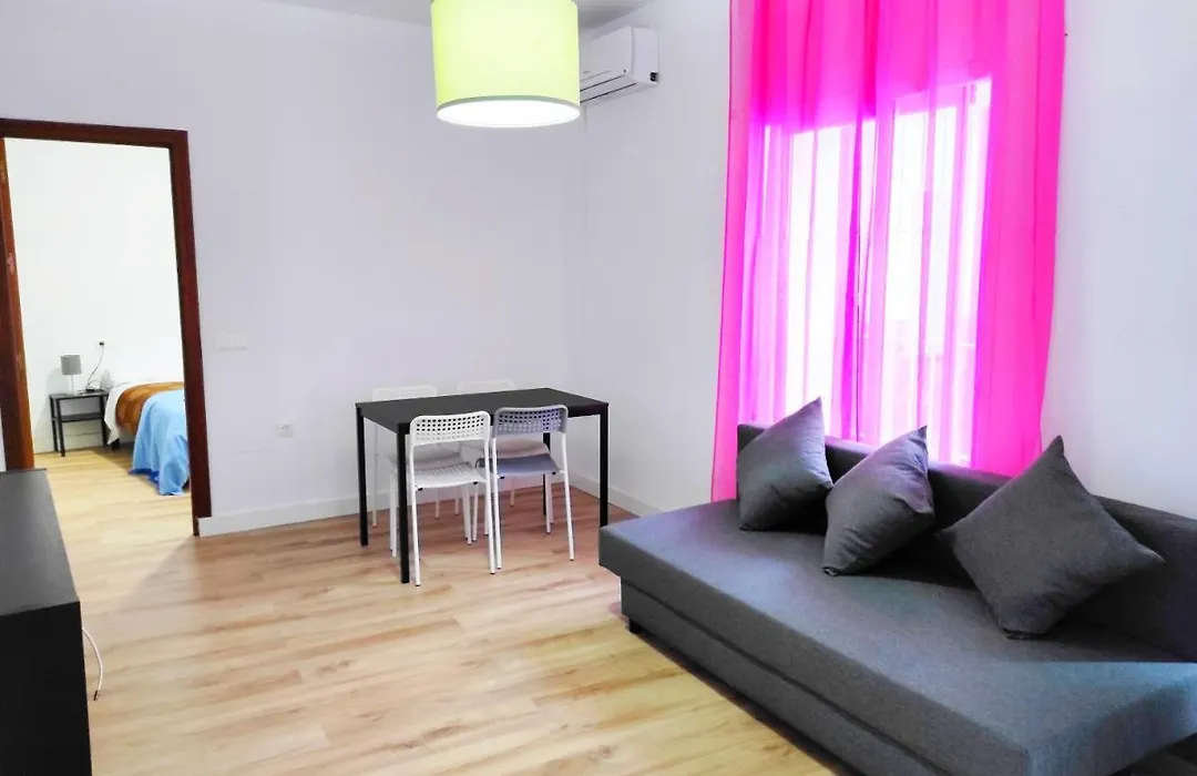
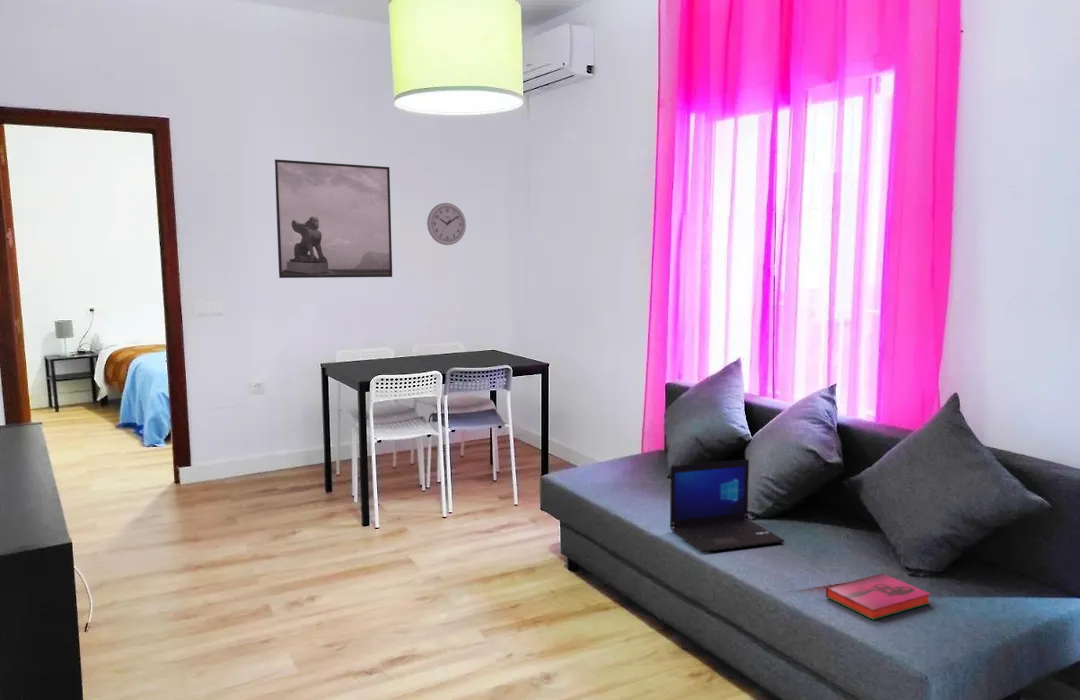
+ wall clock (447, 224)
+ laptop (726, 503)
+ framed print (335, 220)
+ hardback book (877, 595)
